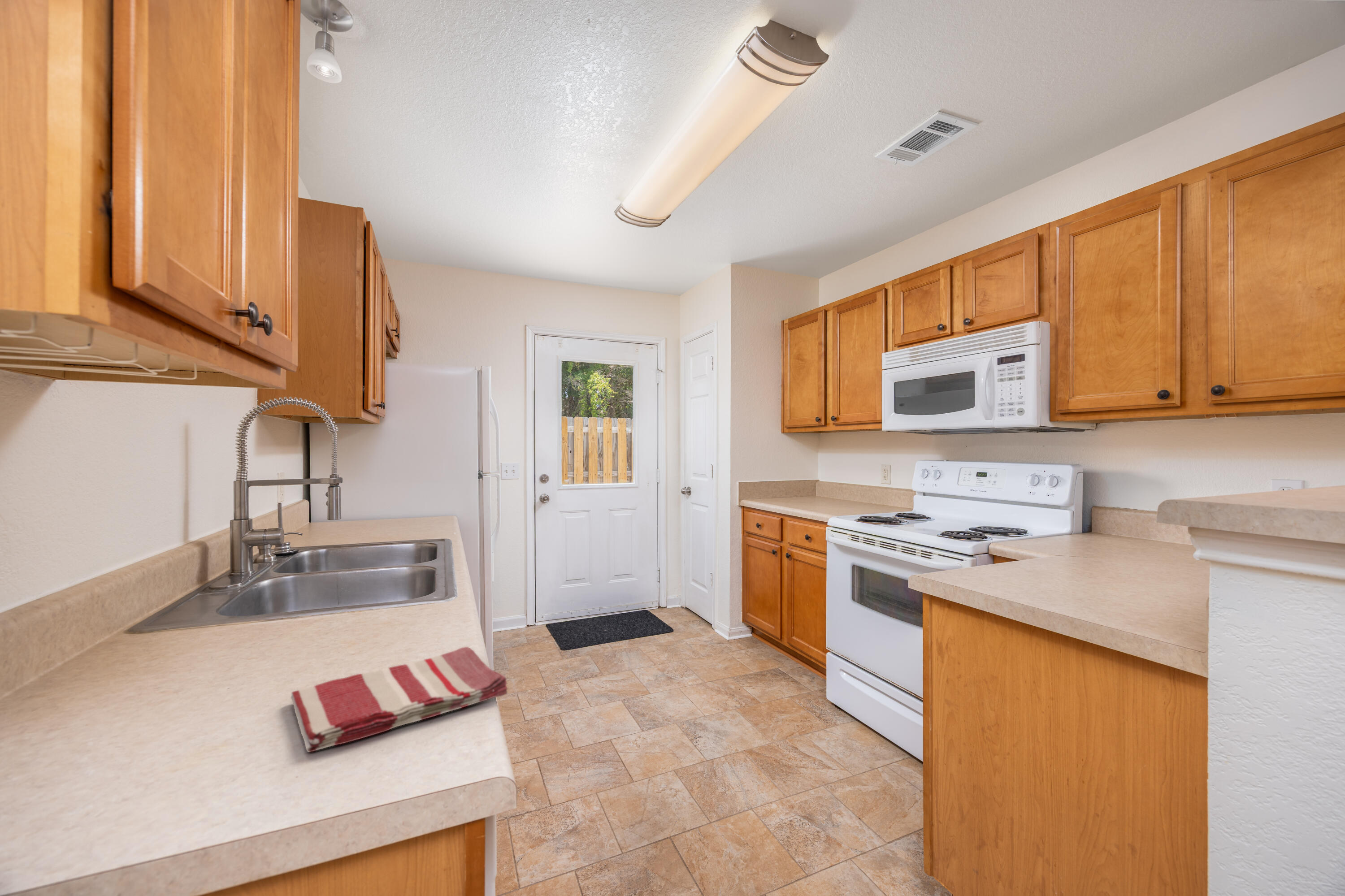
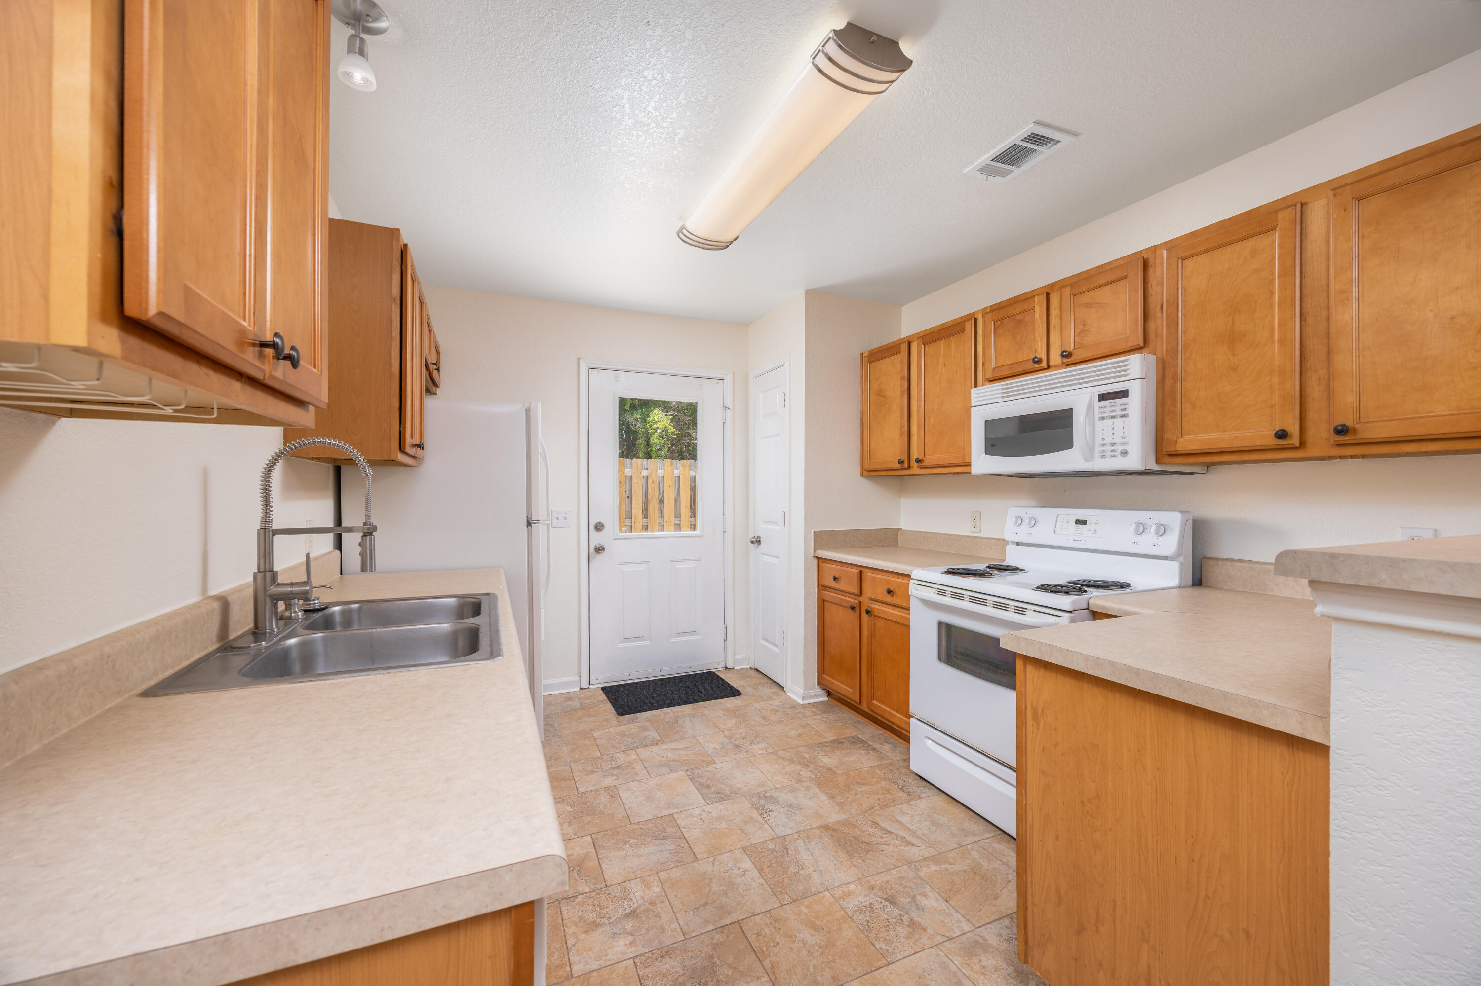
- dish towel (402, 688)
